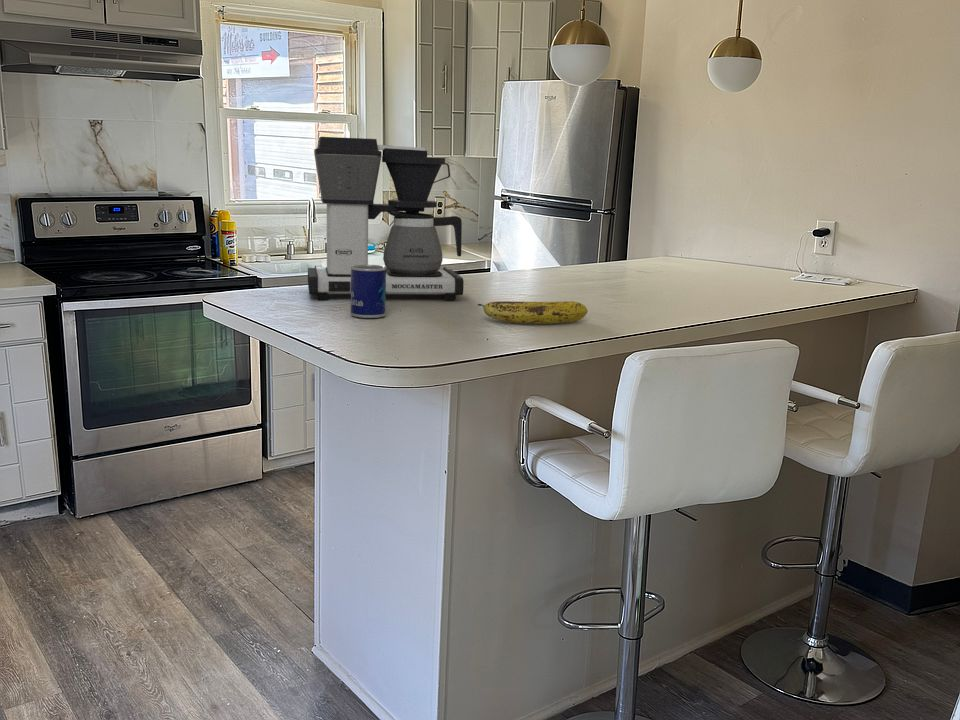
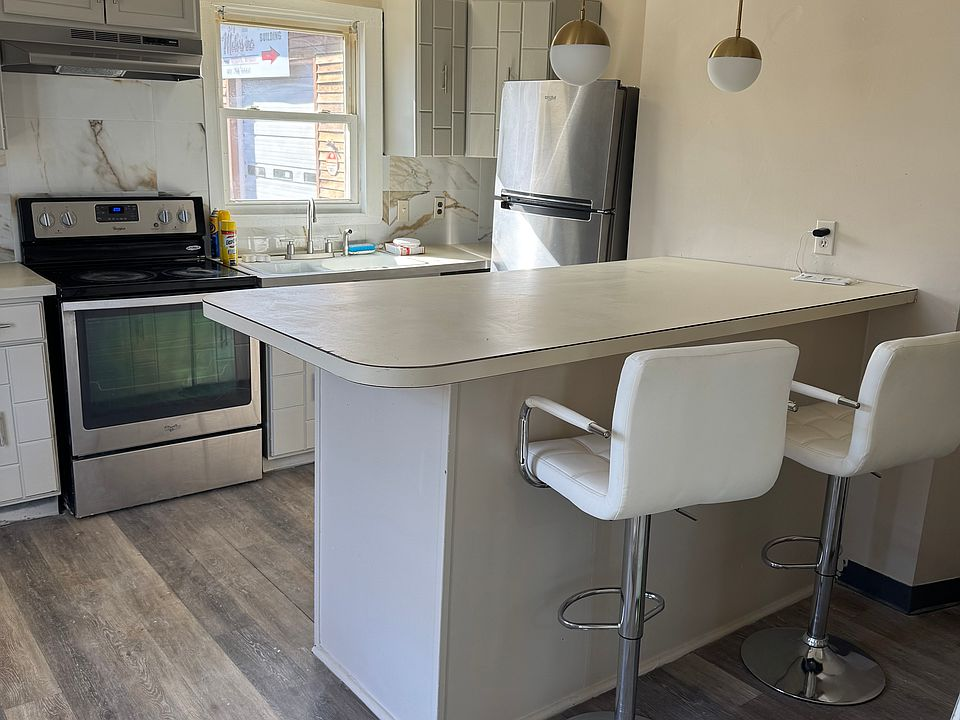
- mug (364, 289)
- fruit (534, 308)
- coffee maker (390, 214)
